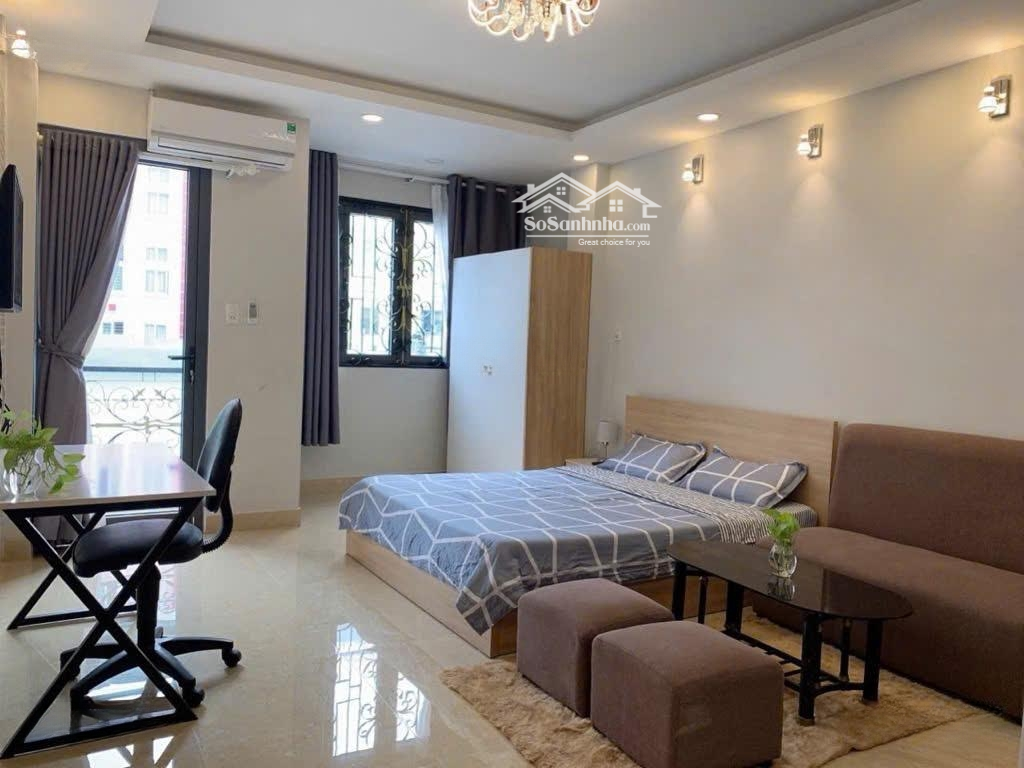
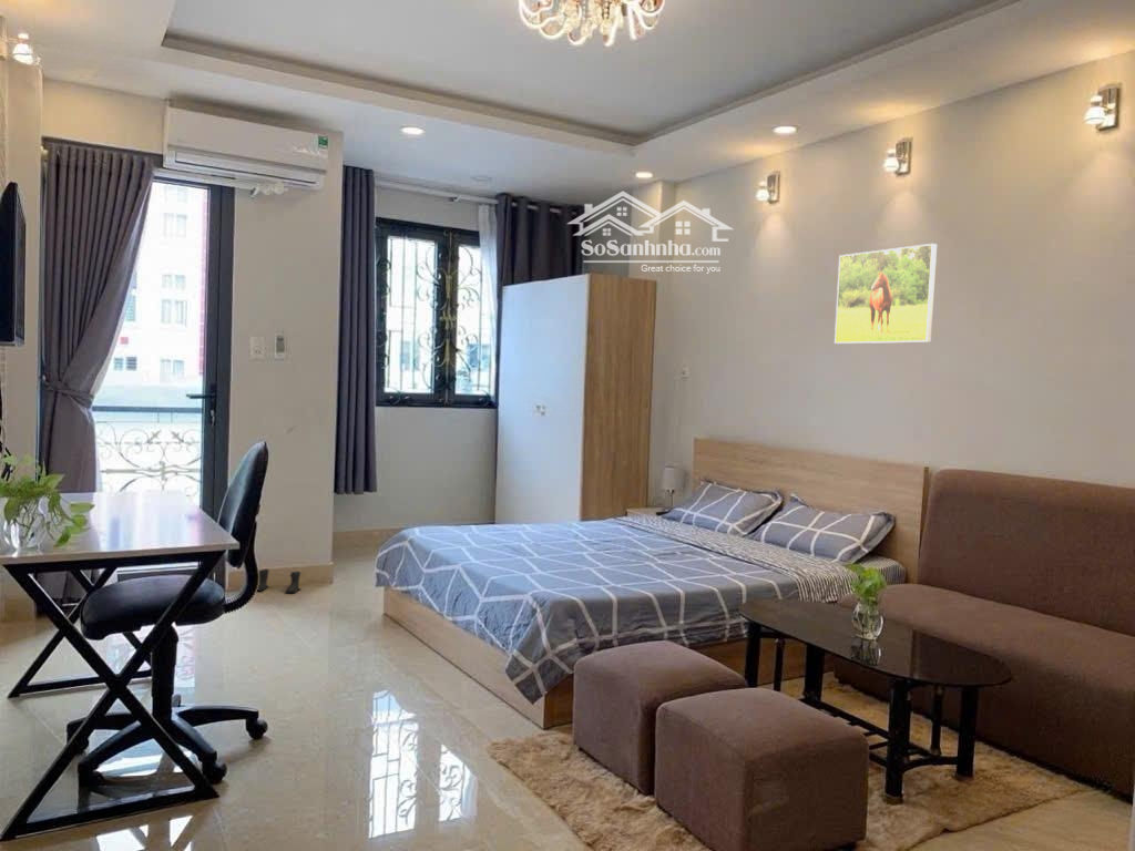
+ boots (267, 577)
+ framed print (882, 296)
